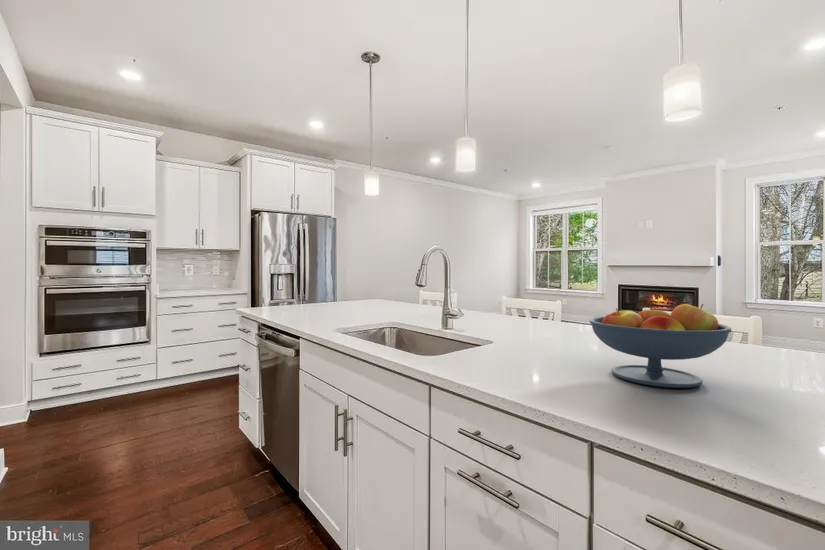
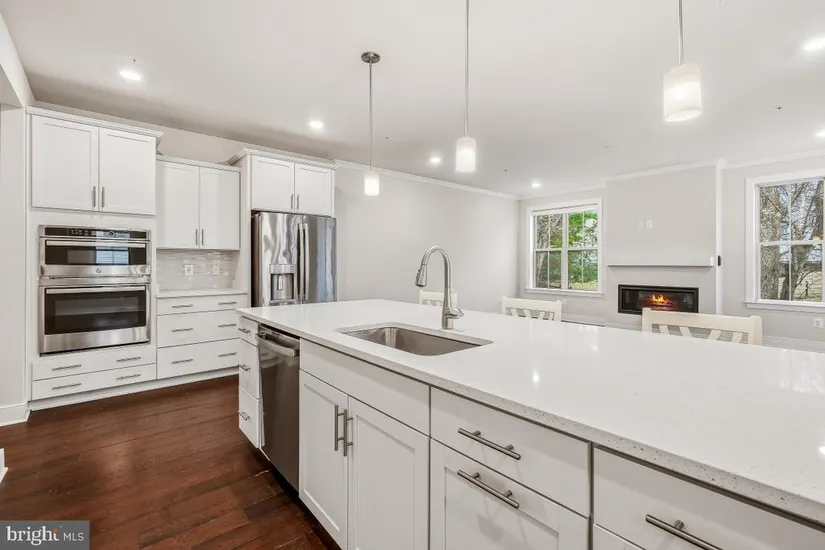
- fruit bowl (654, 340)
